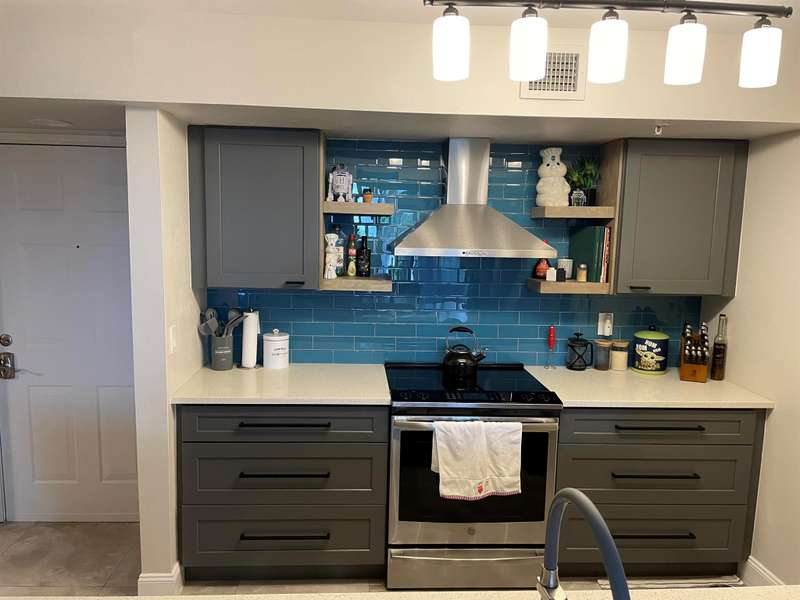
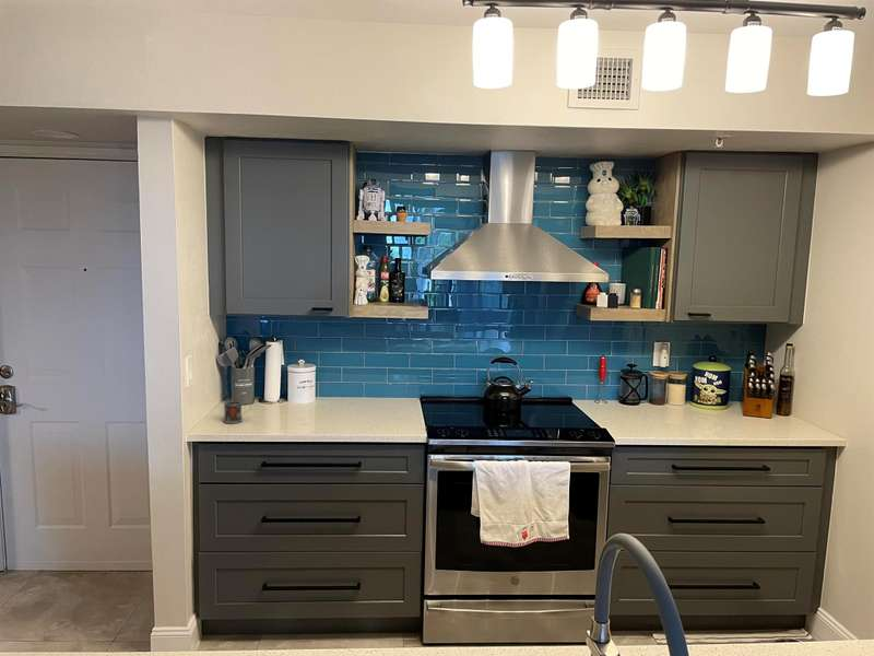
+ mug (237, 410)
